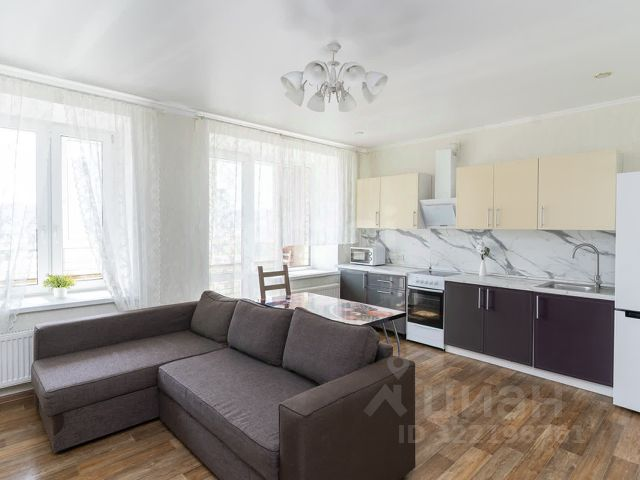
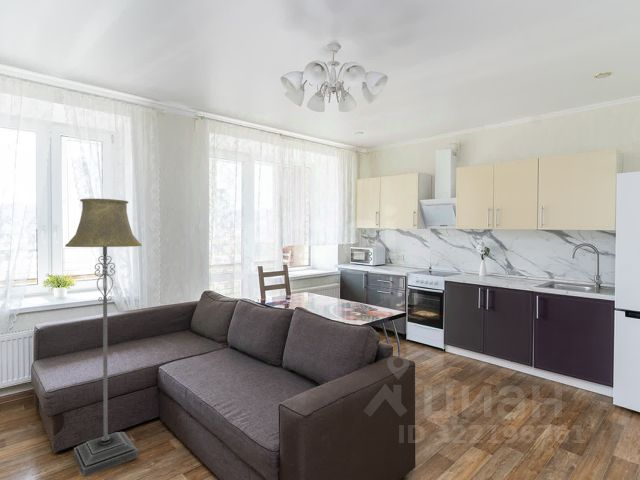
+ floor lamp (105, 329)
